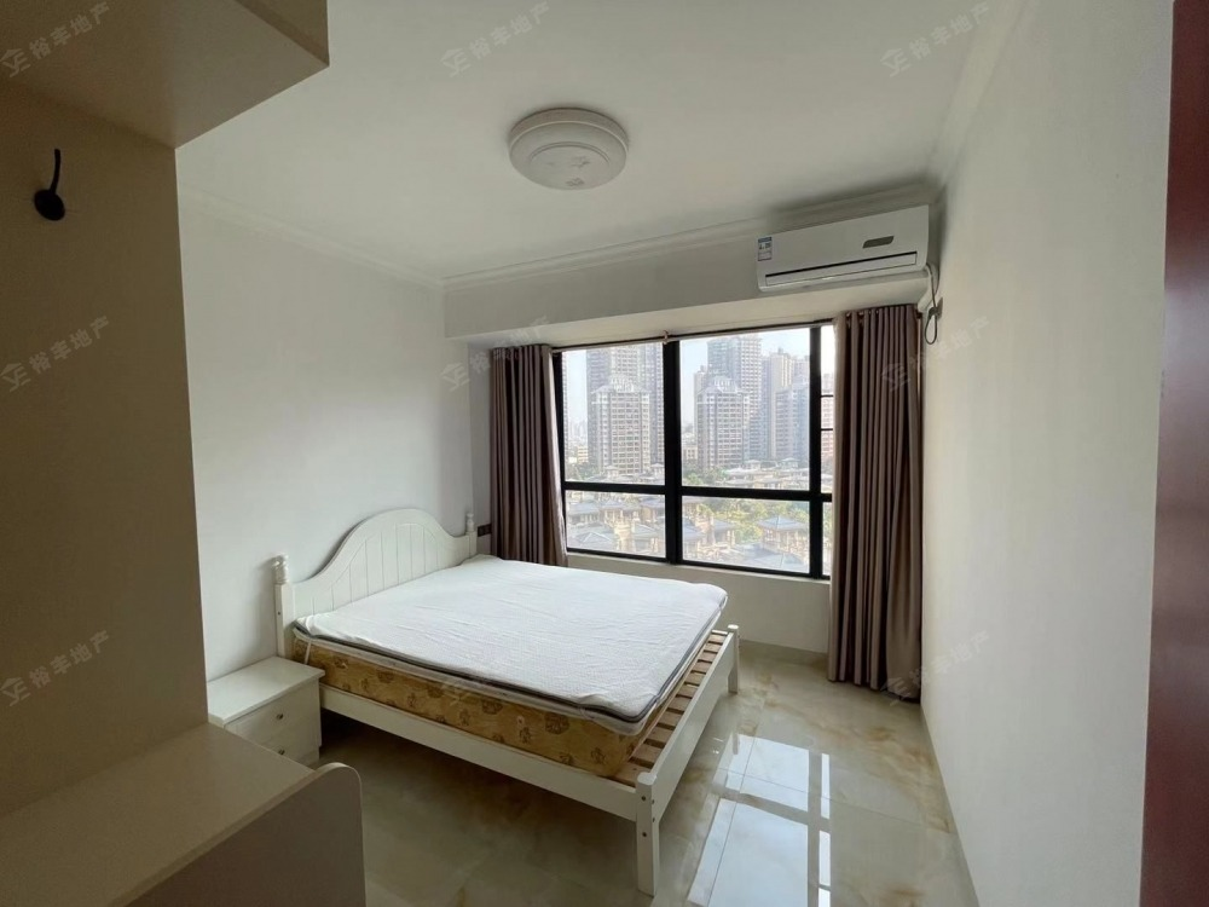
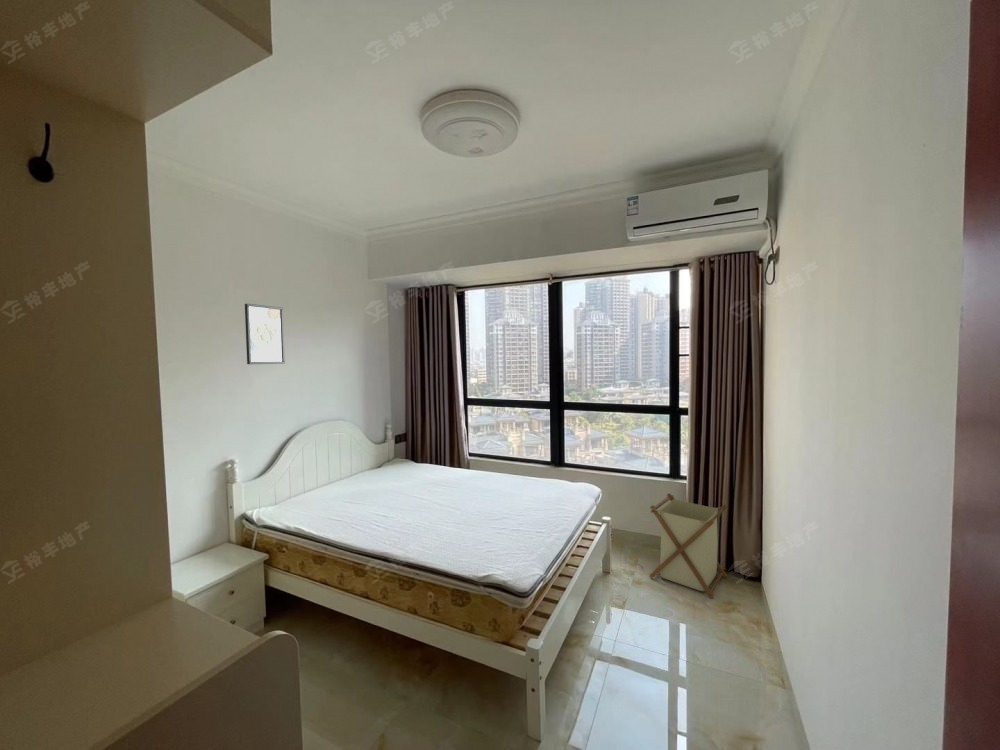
+ laundry basket (688, 541)
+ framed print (265, 334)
